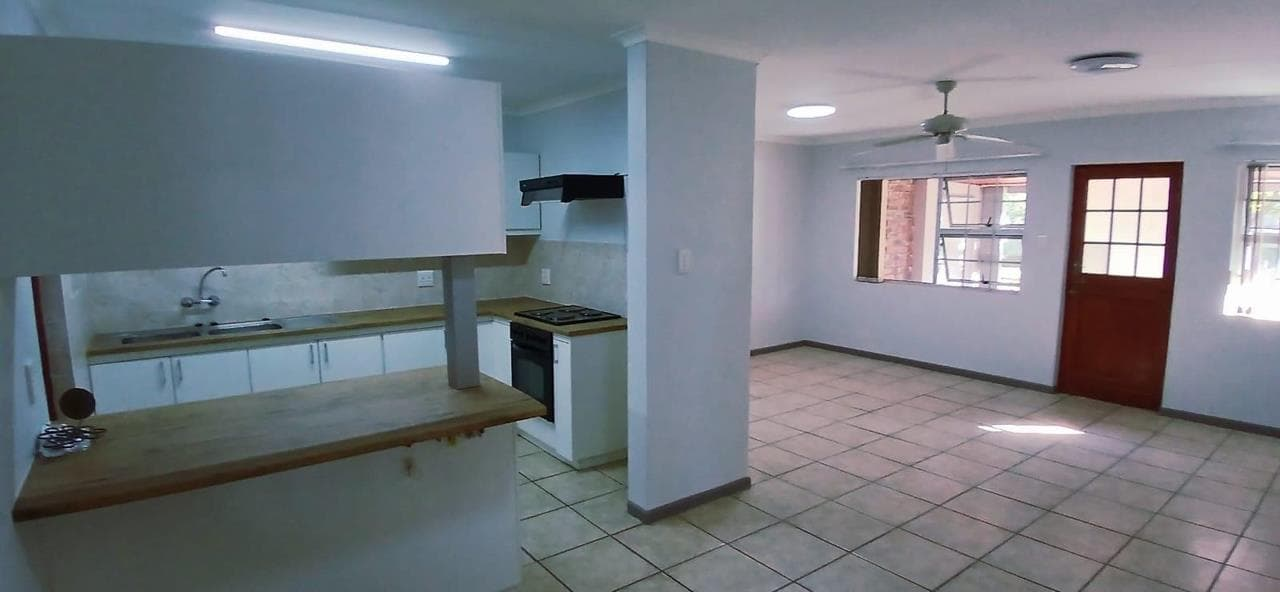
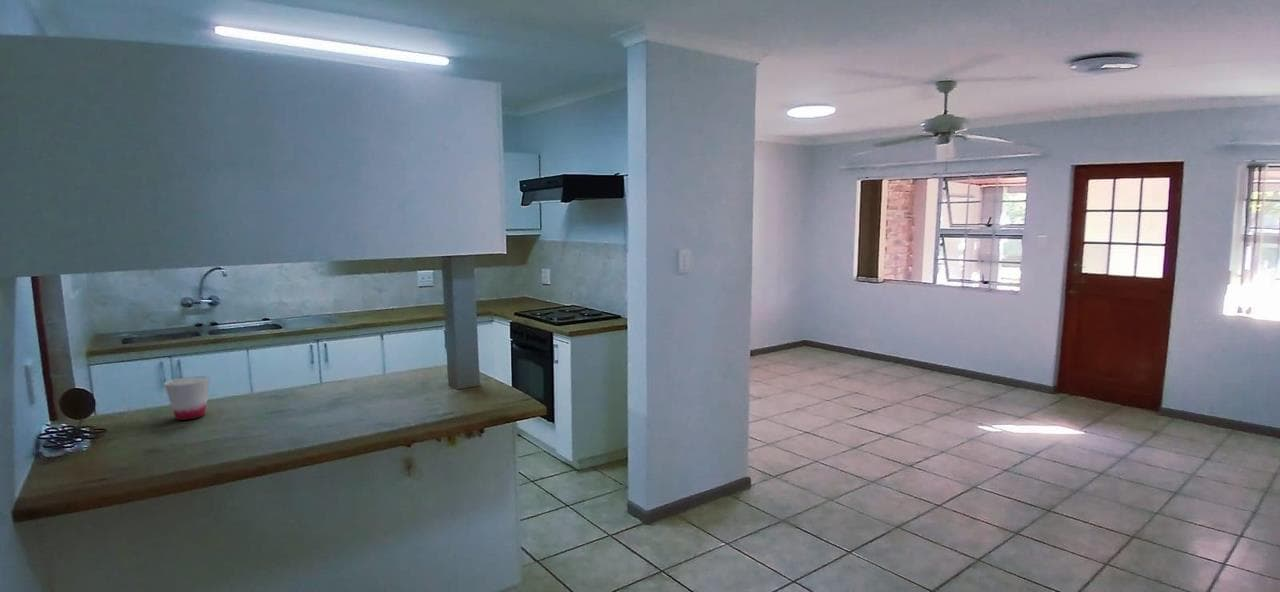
+ cup (188, 398)
